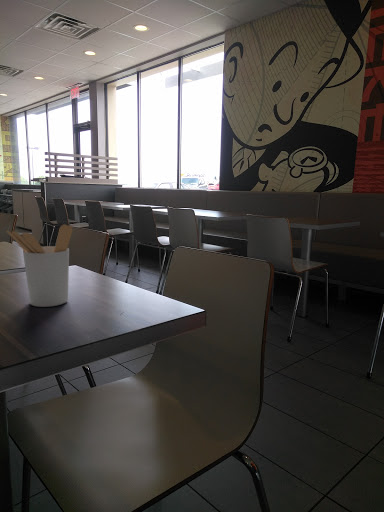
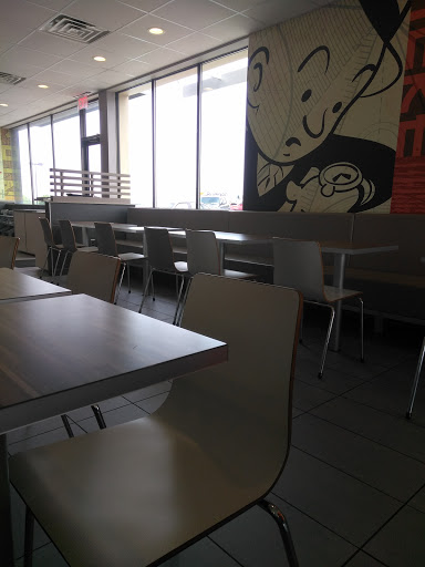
- utensil holder (40, 265)
